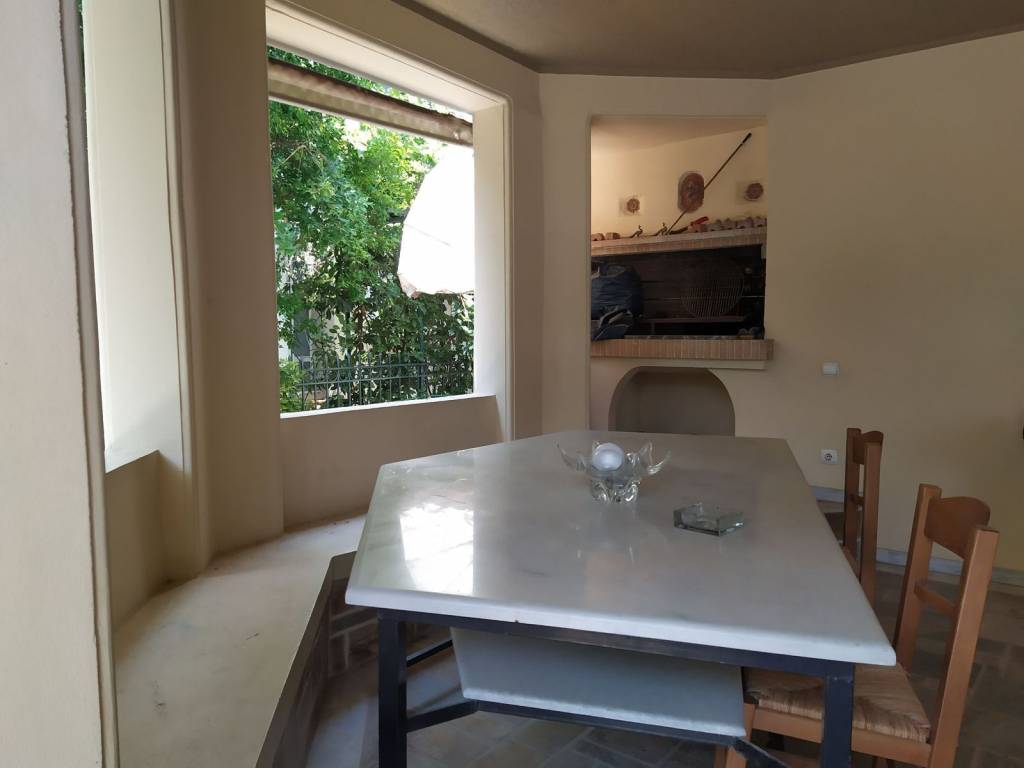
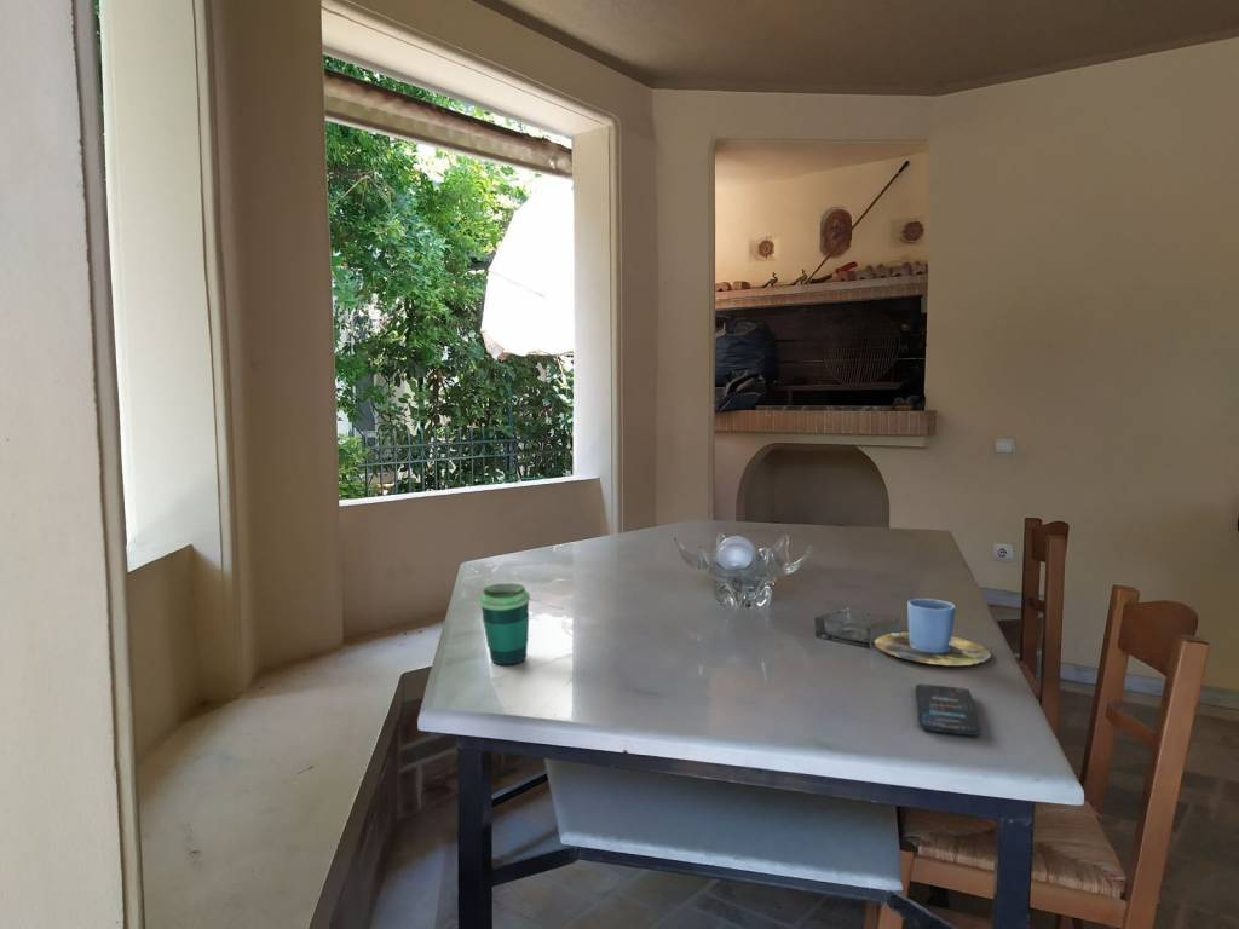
+ cup (505, 624)
+ smartphone (945, 708)
+ cup (930, 625)
